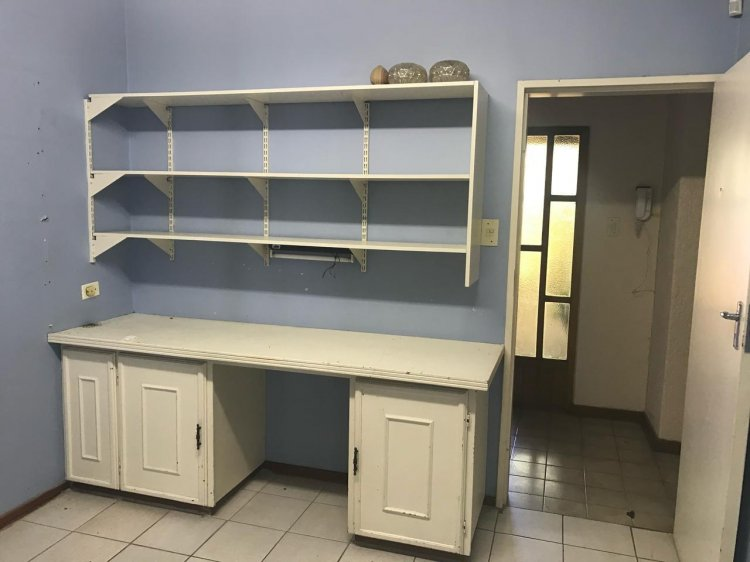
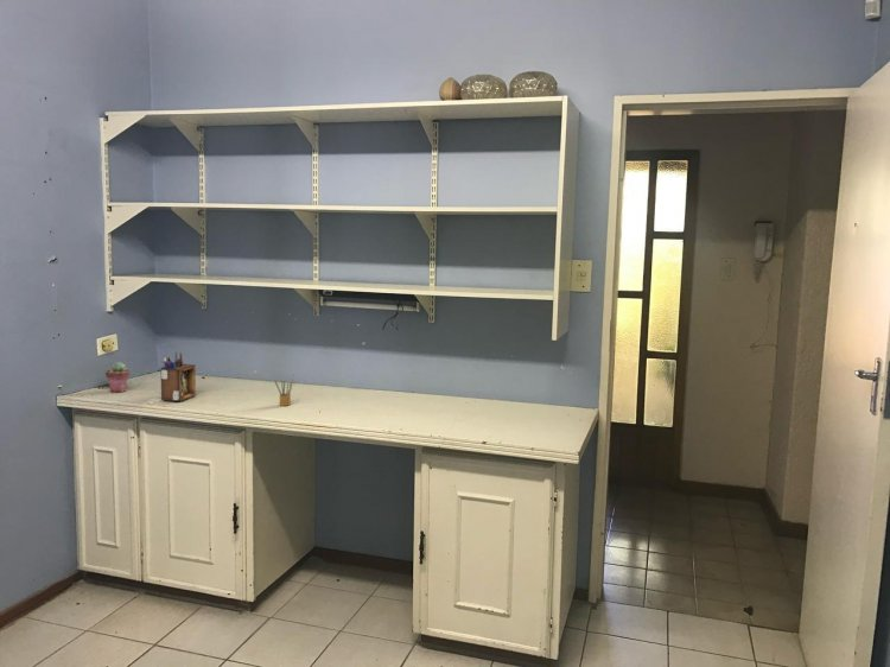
+ potted succulent (117, 376)
+ desk organizer (178, 375)
+ pencil box (284, 392)
